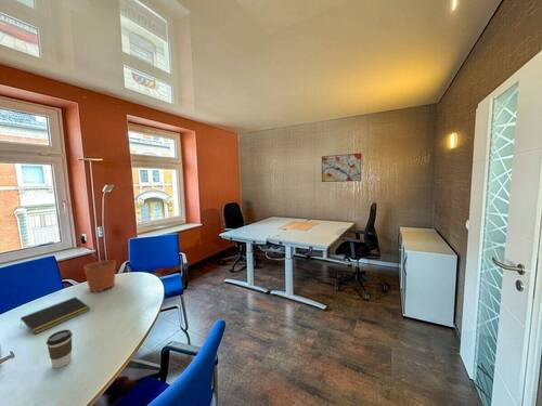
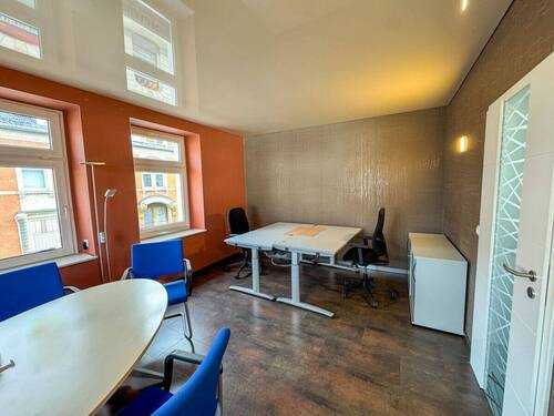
- coffee cup (61, 349)
- notepad (57, 313)
- wall art (340, 168)
- plant pot (101, 270)
